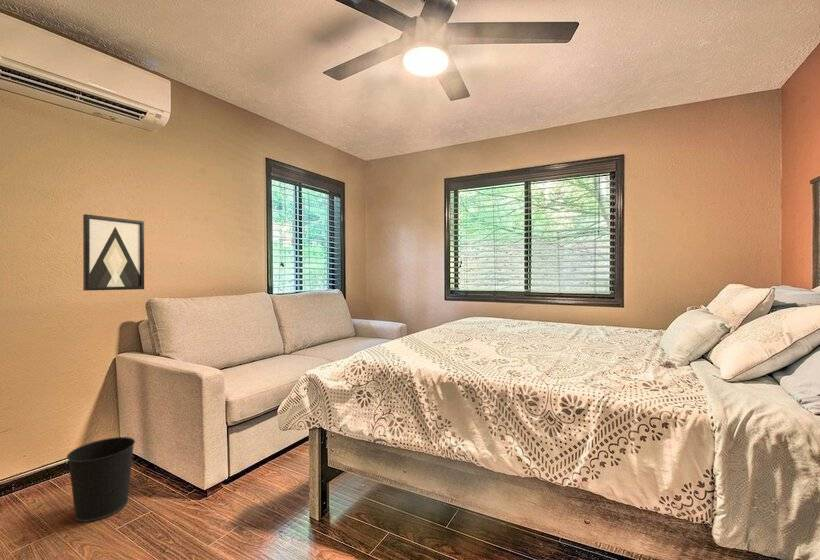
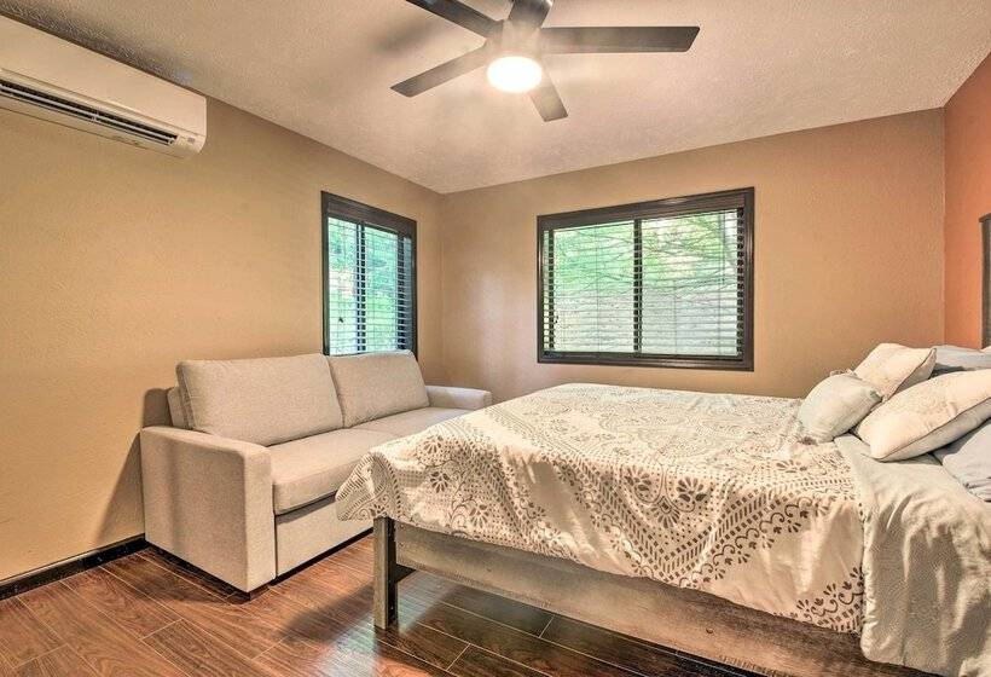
- wall art (115, 254)
- wastebasket (102, 478)
